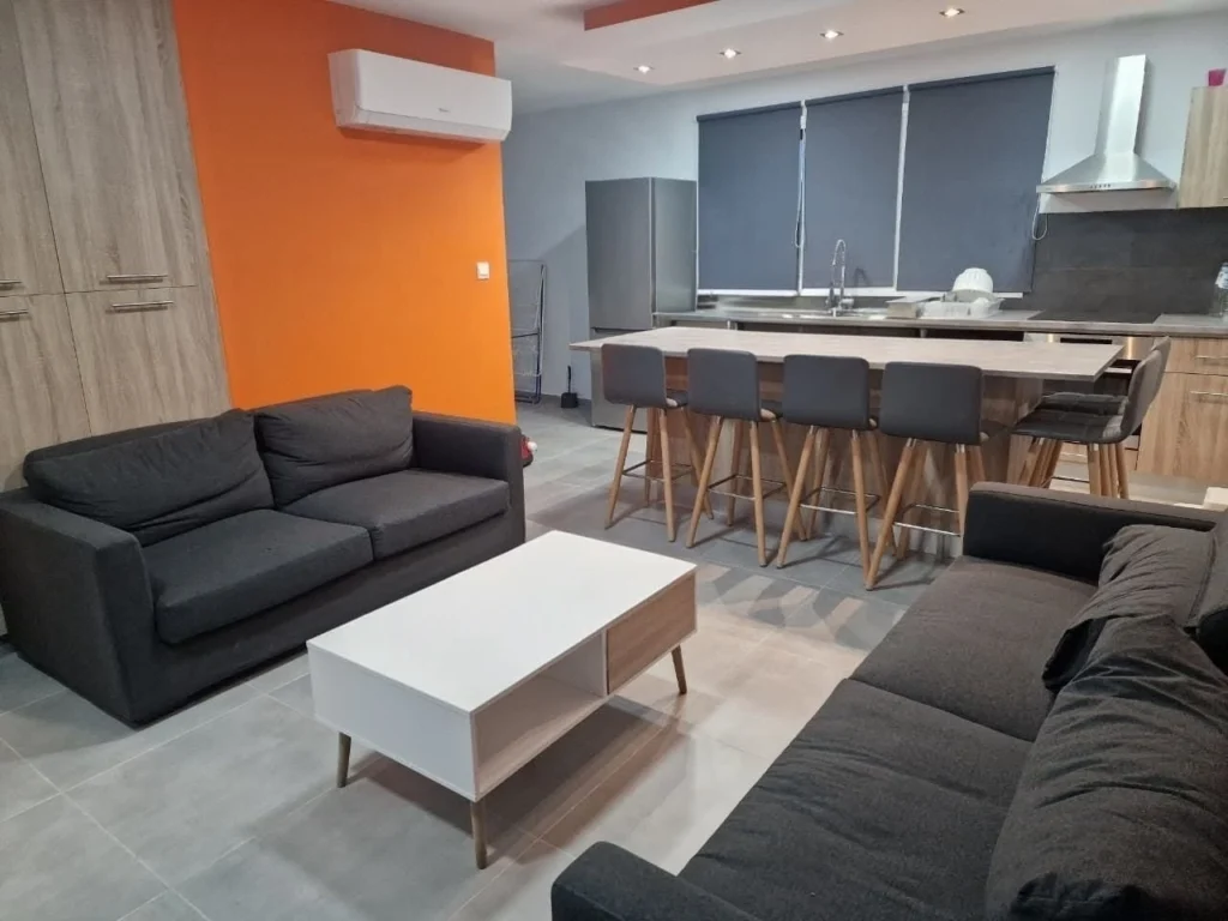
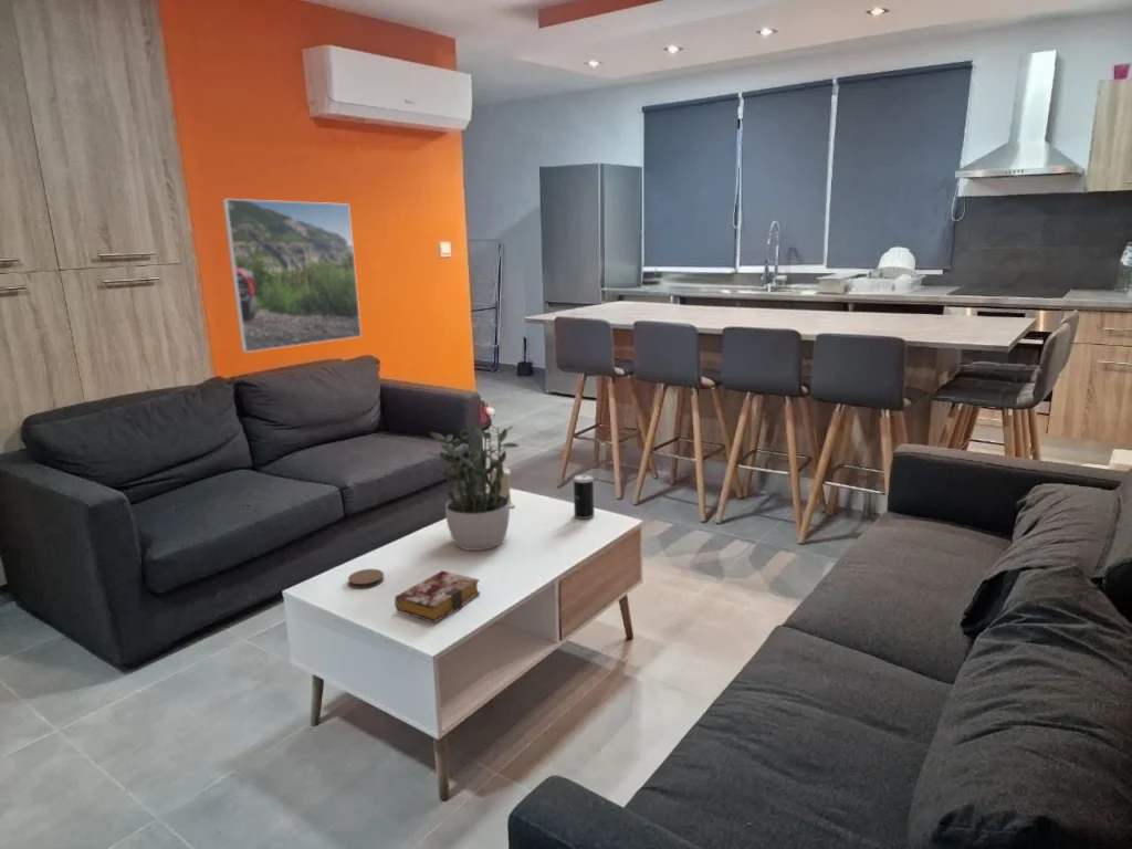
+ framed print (297, 274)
+ beverage can (584, 496)
+ coaster (366, 578)
+ book (438, 595)
+ candle (502, 485)
+ potted plant (476, 483)
